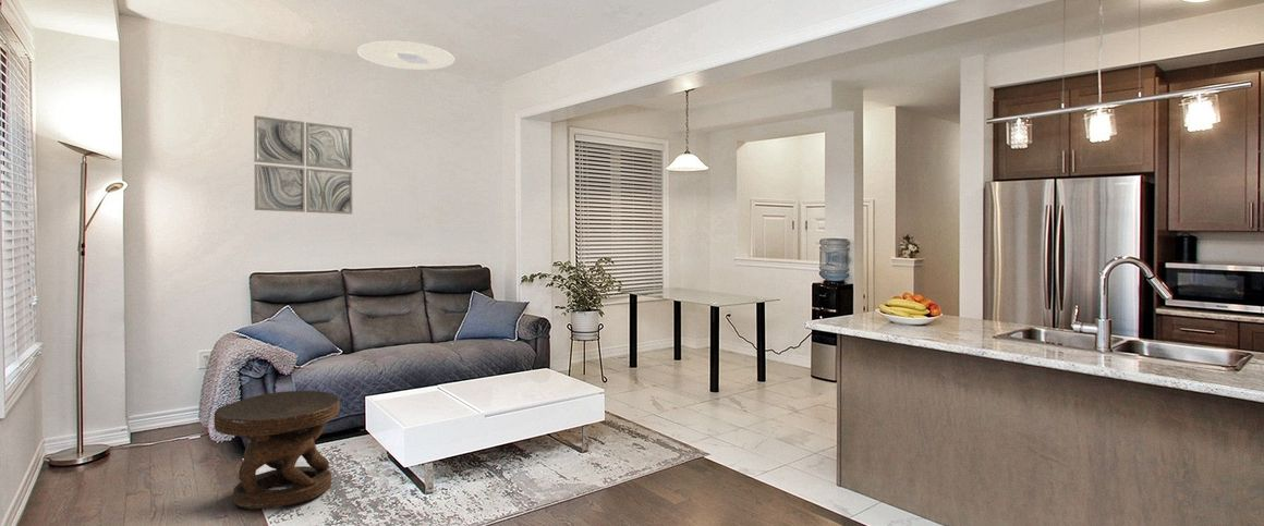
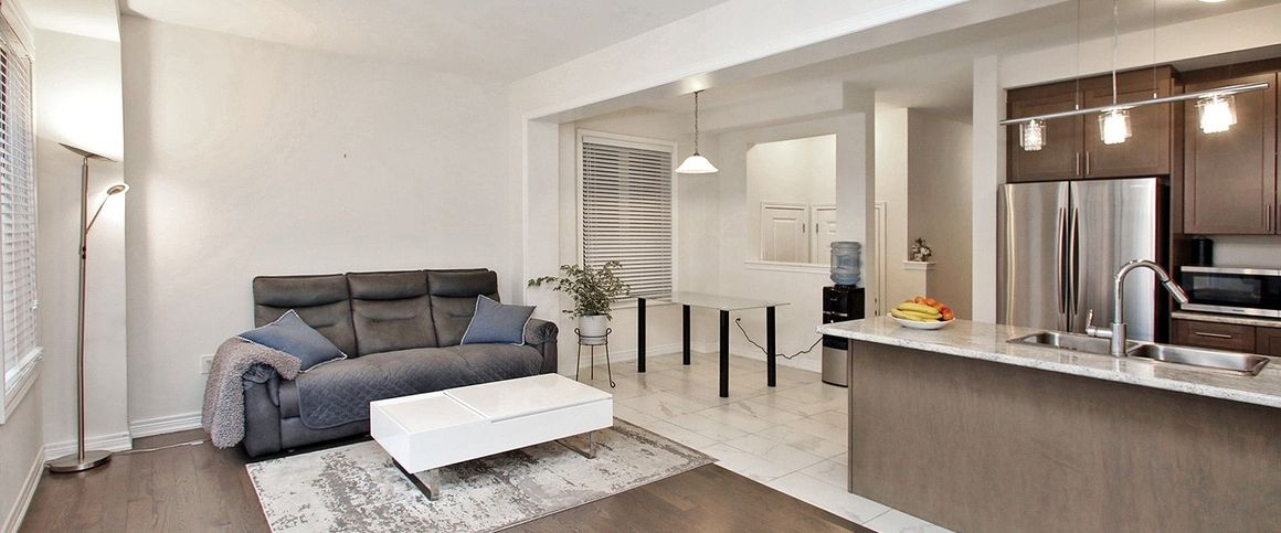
- side table (283, 447)
- ceiling light (406, 51)
- wall art (304, 168)
